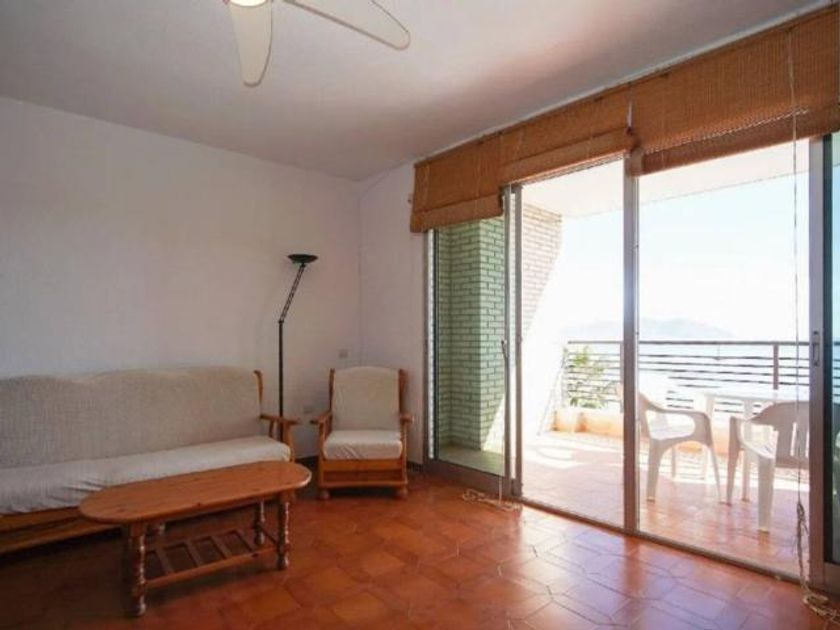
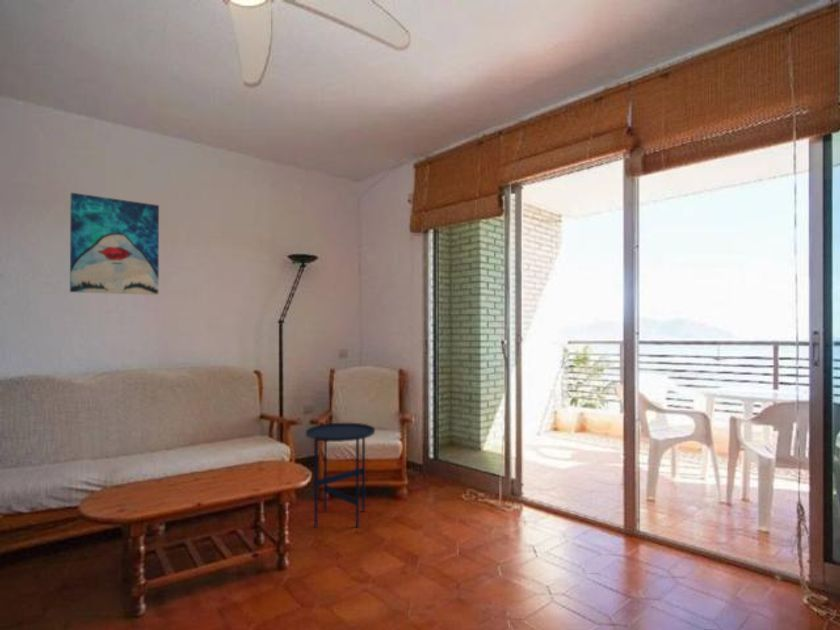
+ side table (340, 474)
+ wall art (116, 246)
